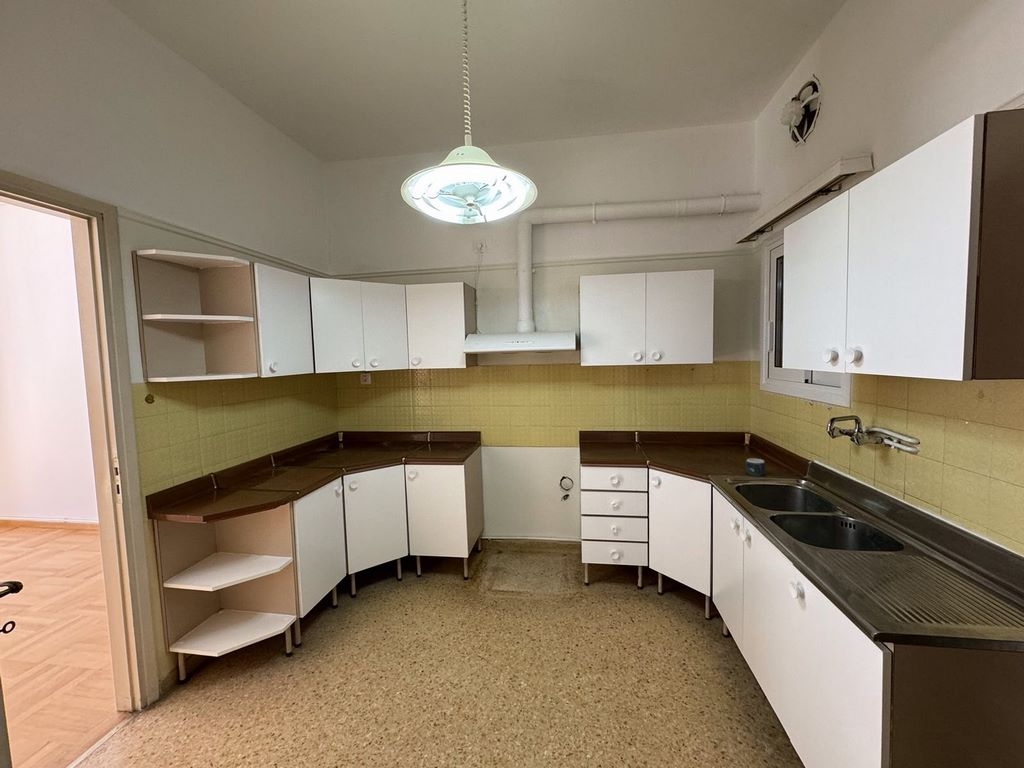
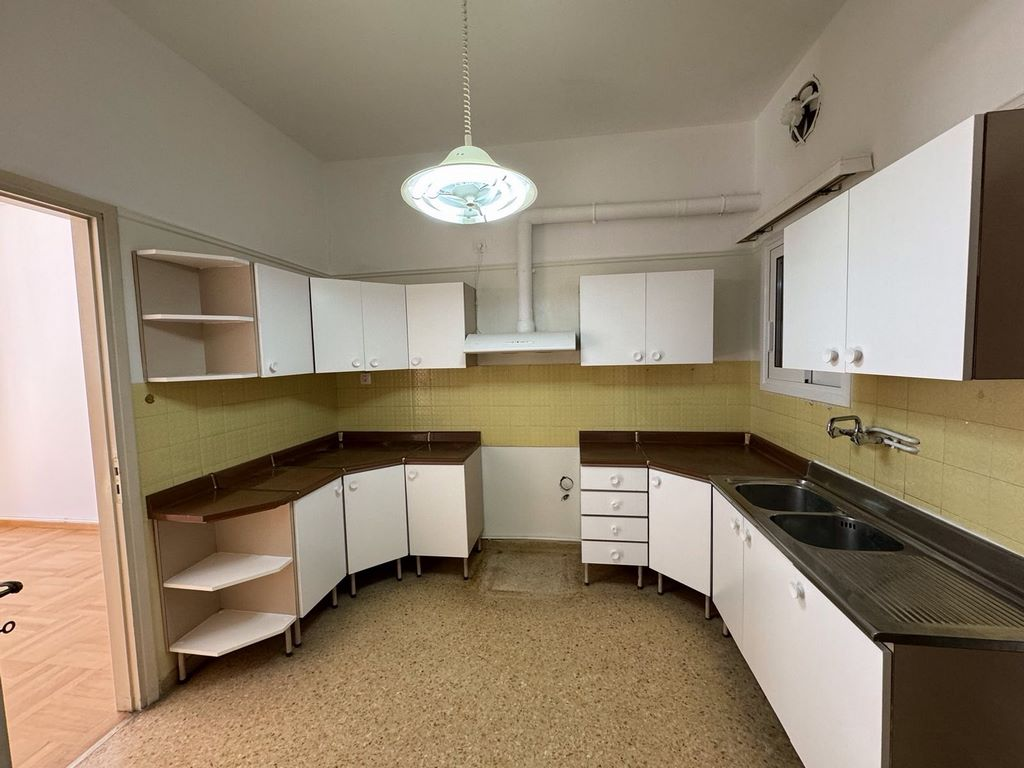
- mug (753, 466)
